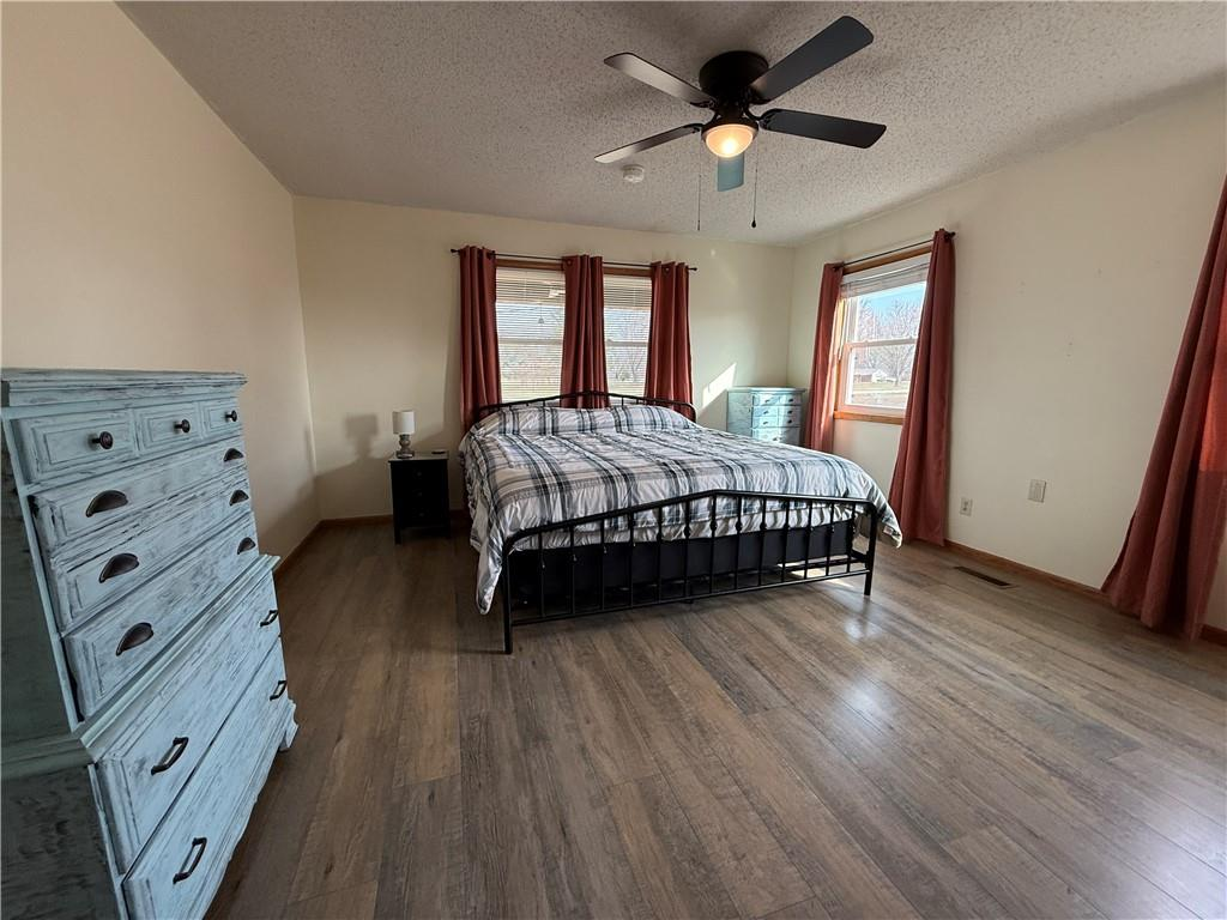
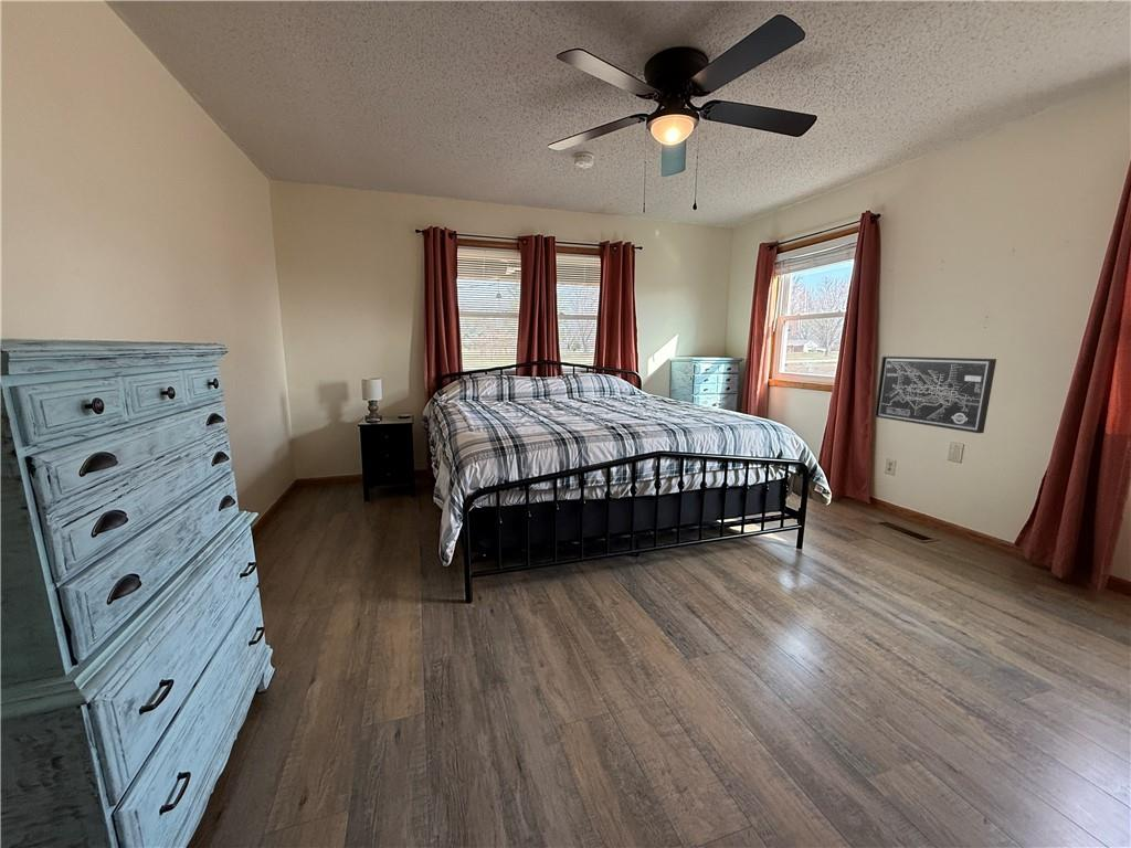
+ wall art (928, 391)
